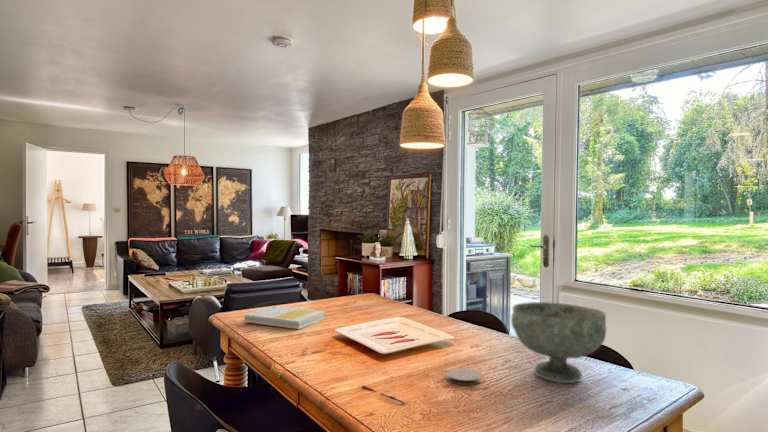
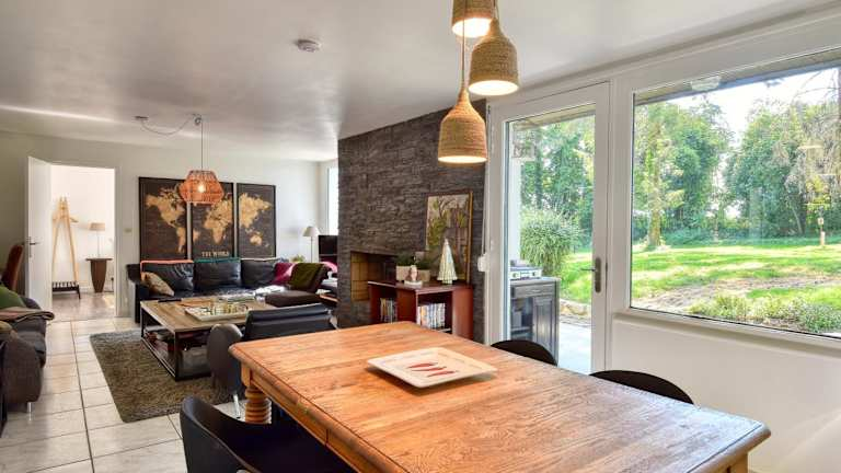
- coaster (463, 376)
- decorative bowl (557, 341)
- book (285, 316)
- pen (383, 394)
